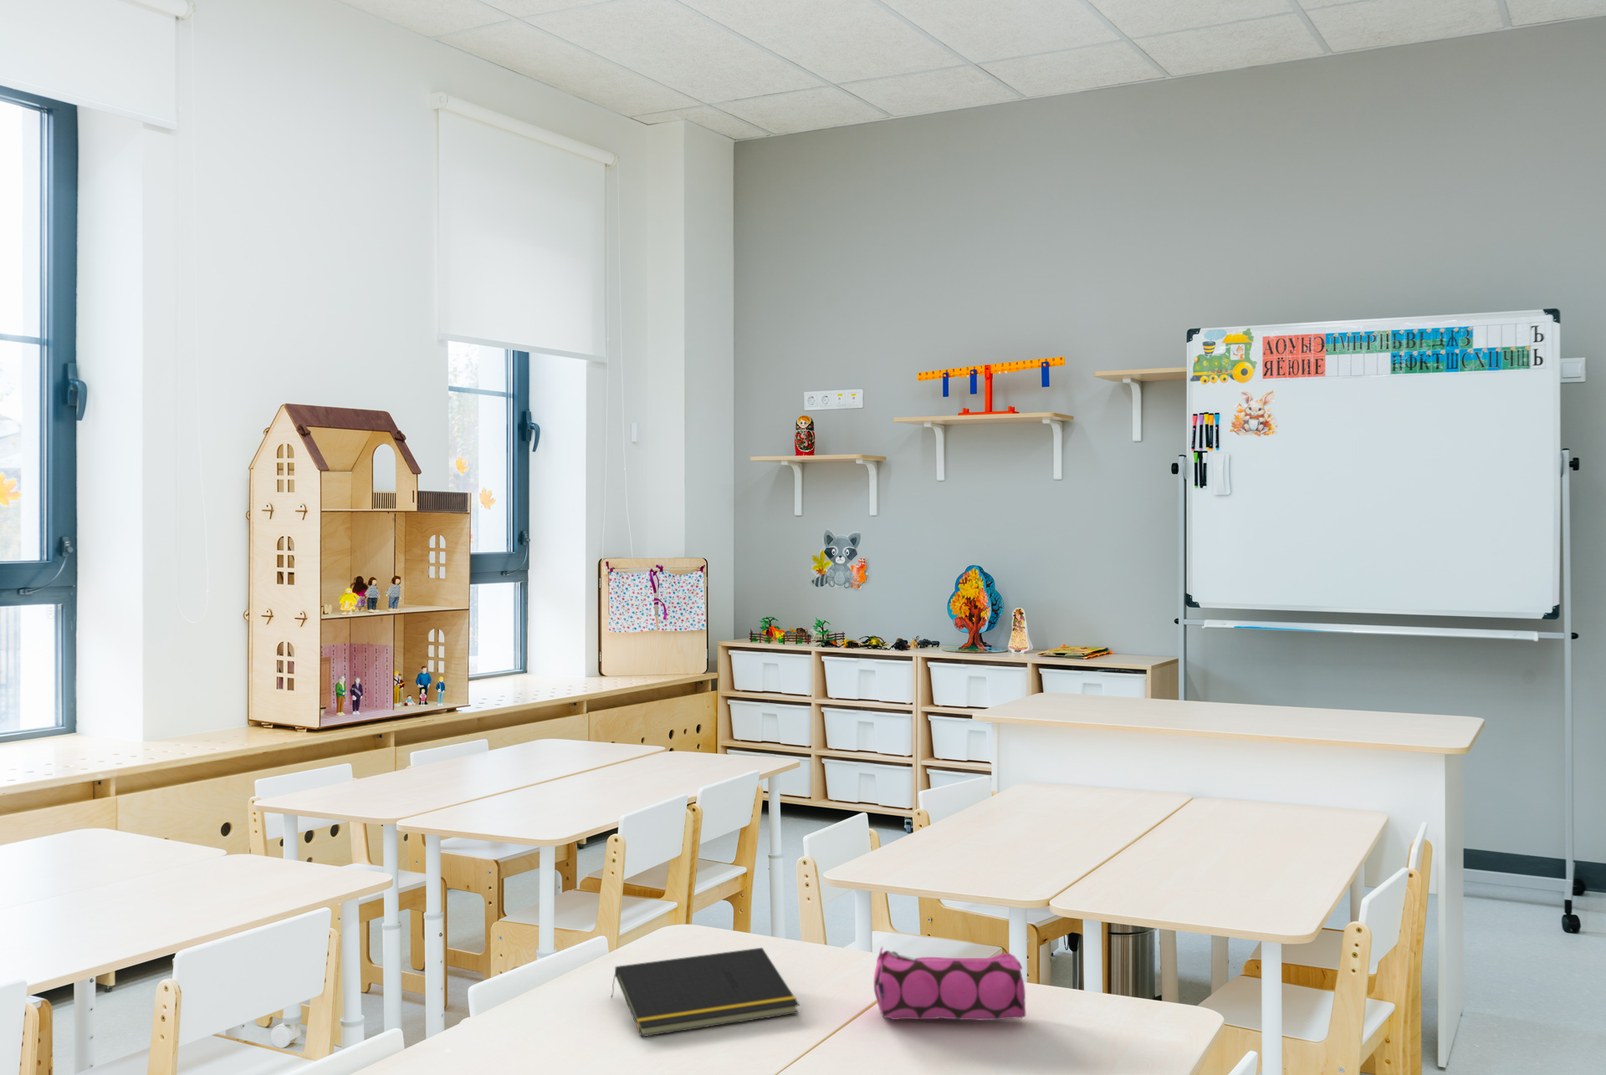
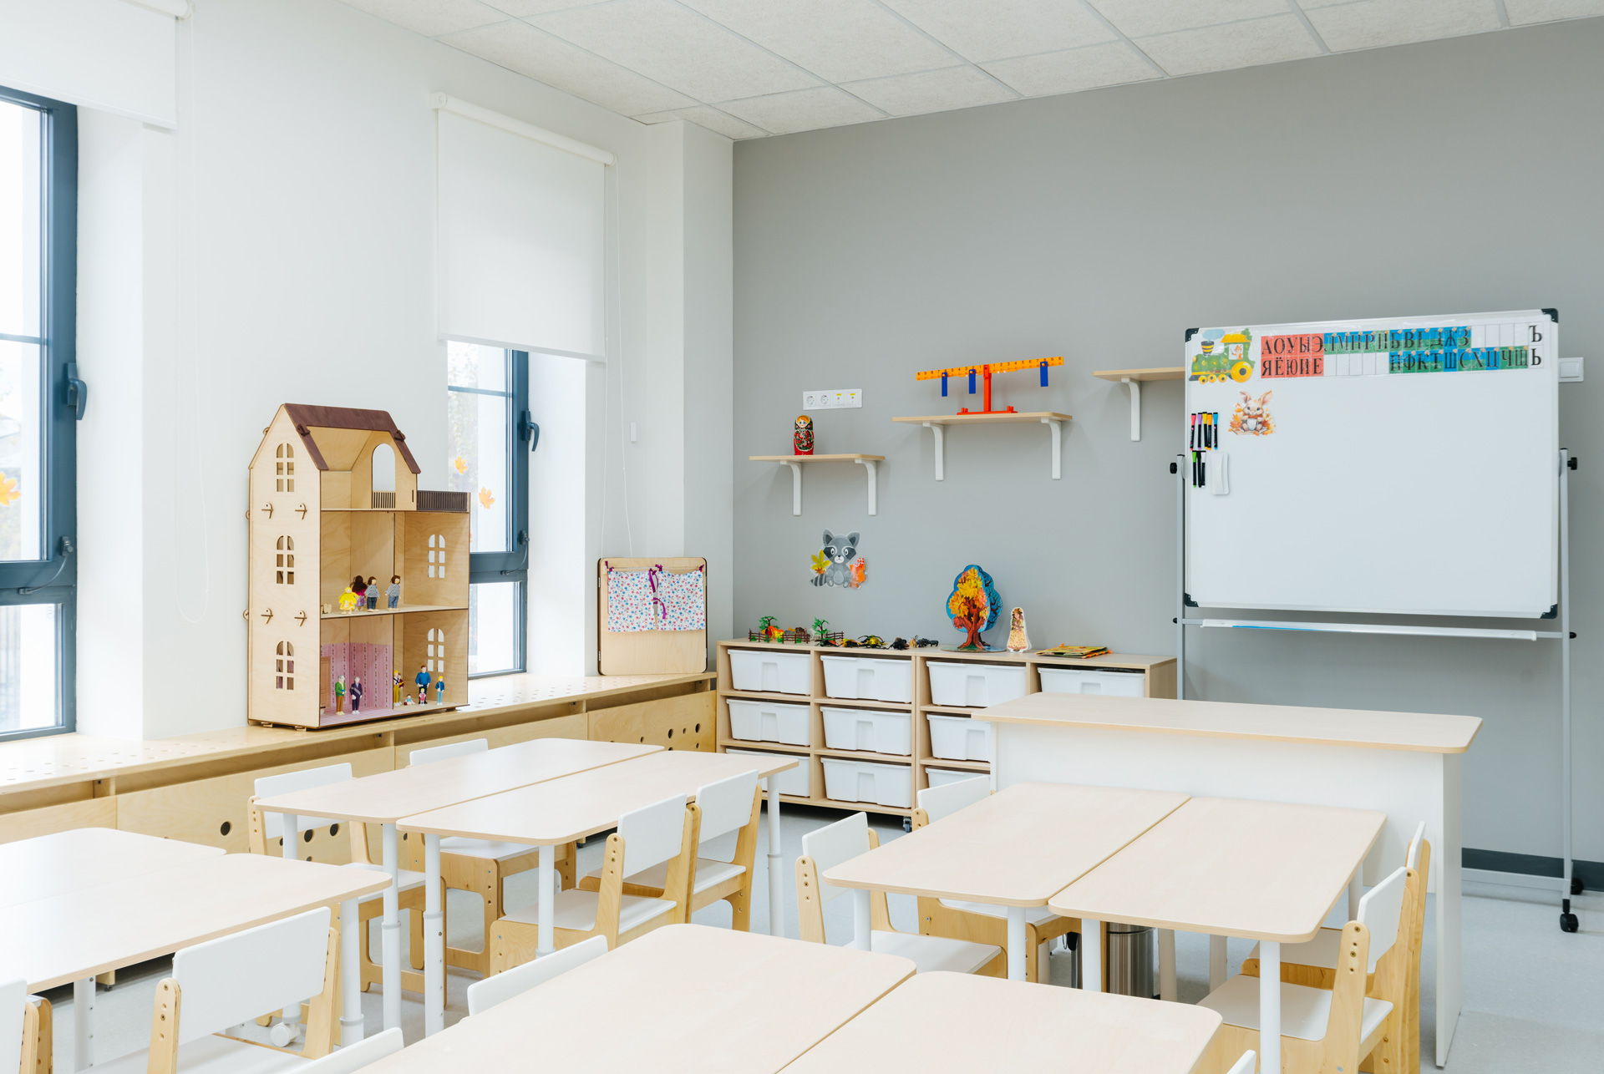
- pencil case (949, 983)
- notepad (705, 989)
